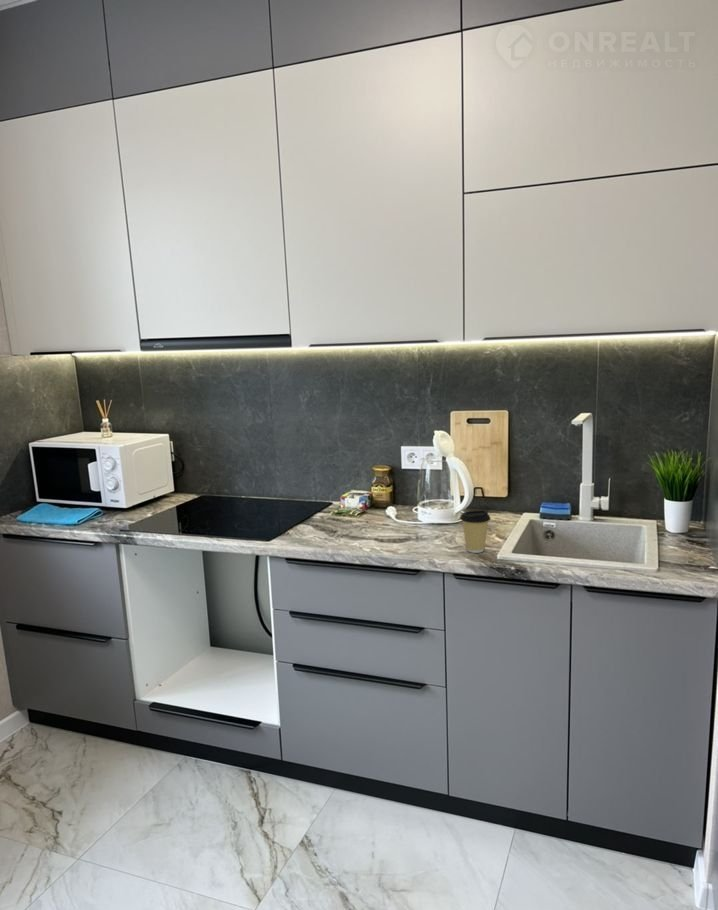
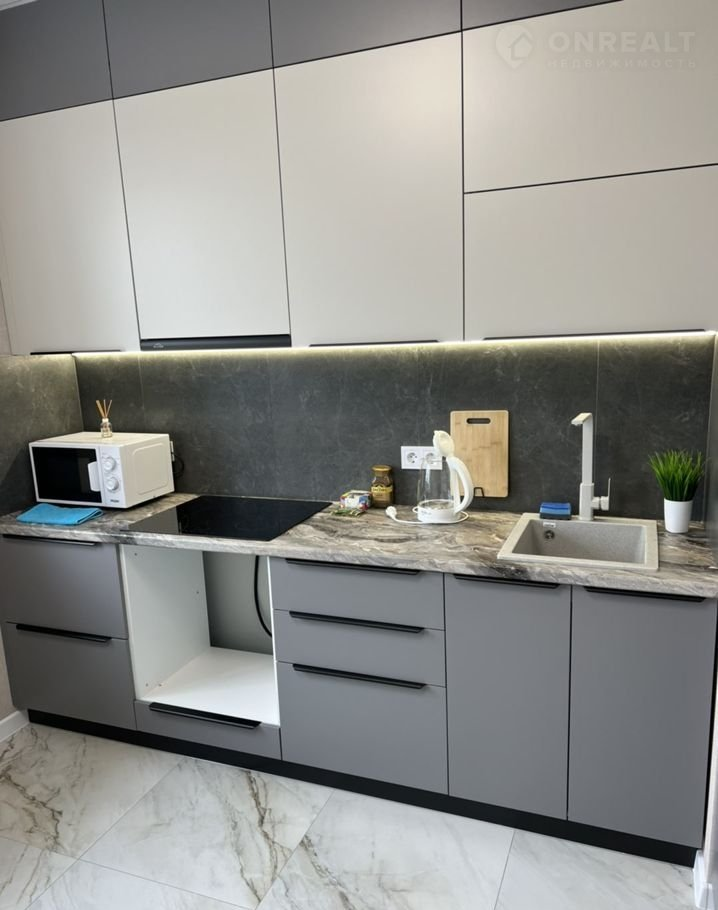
- coffee cup (475, 531)
